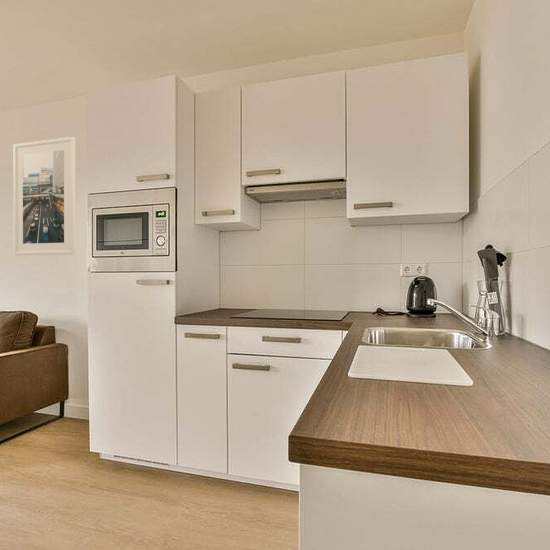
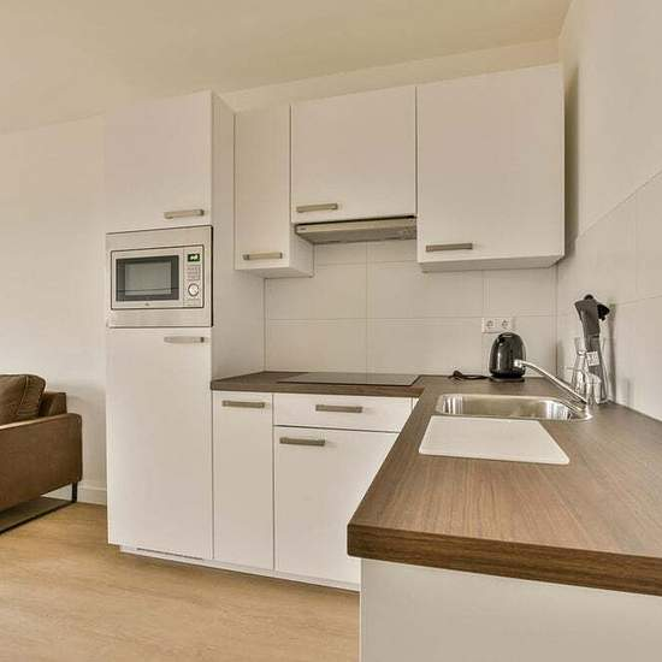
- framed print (43, 197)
